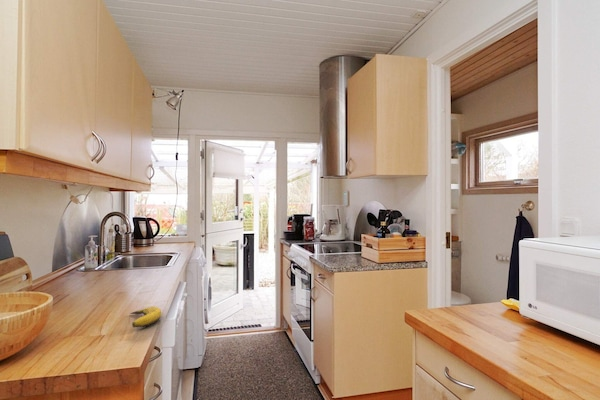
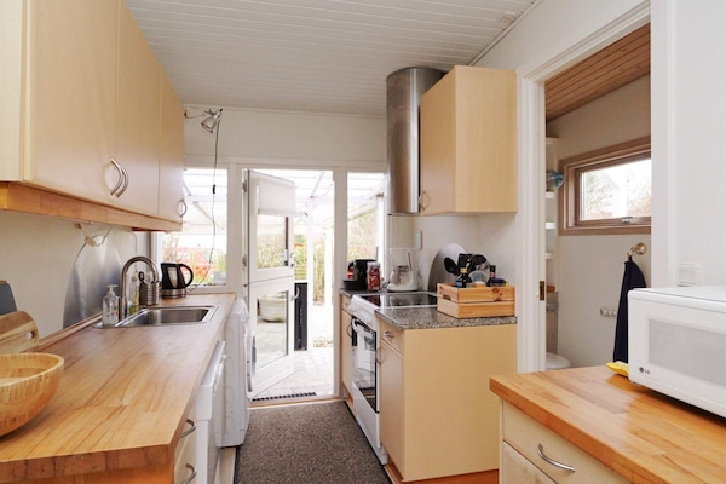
- banana (145, 314)
